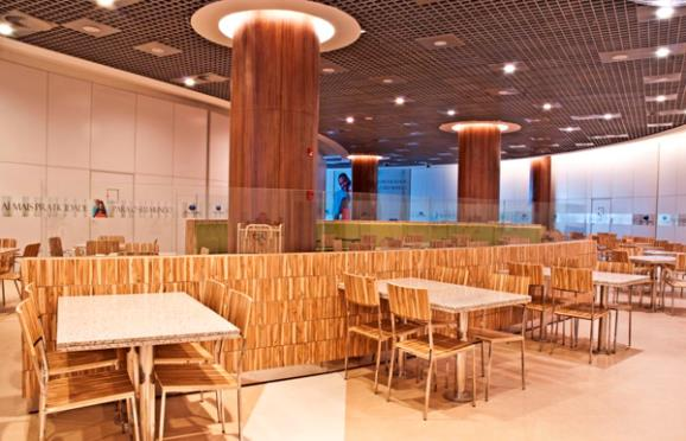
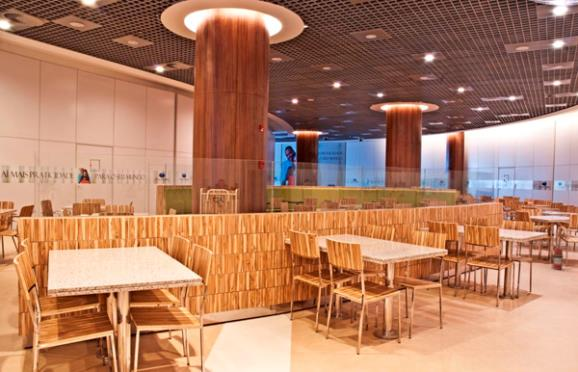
+ fire extinguisher (557, 255)
